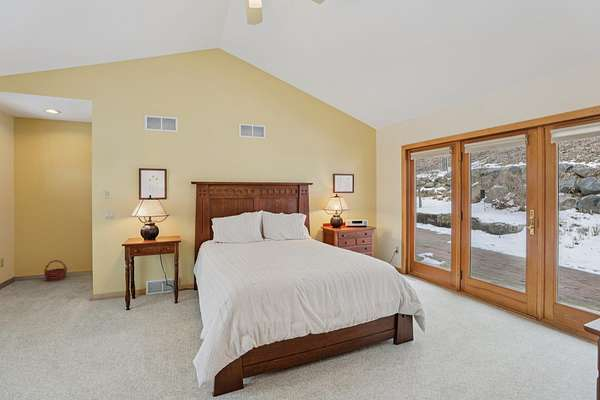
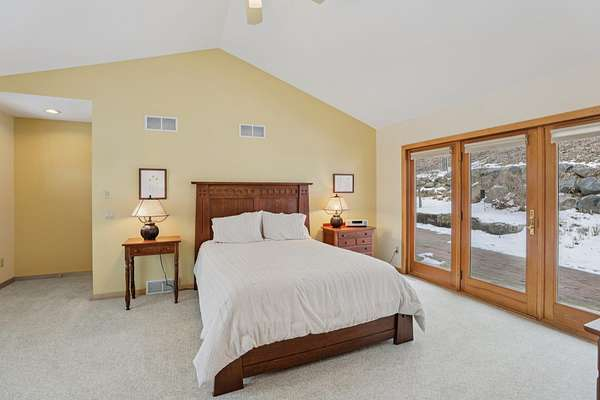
- basket (55, 269)
